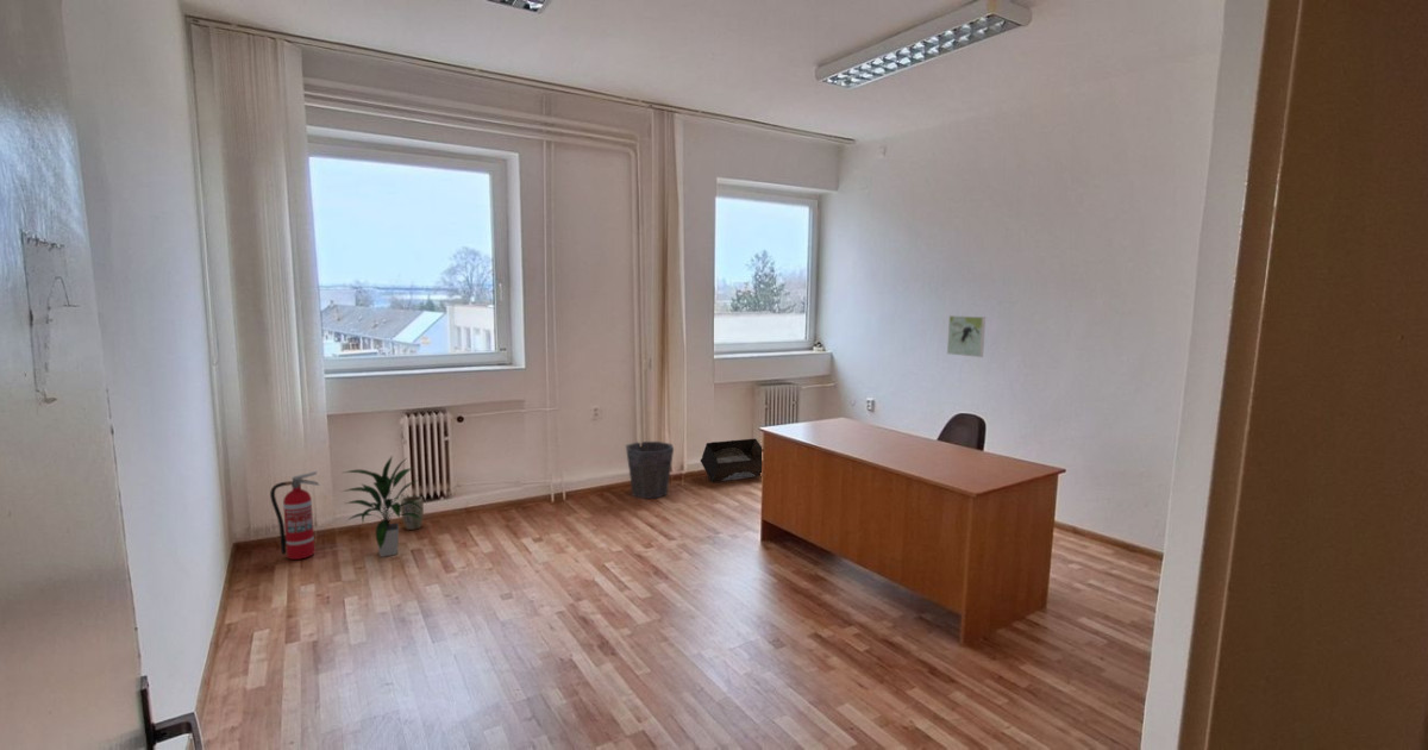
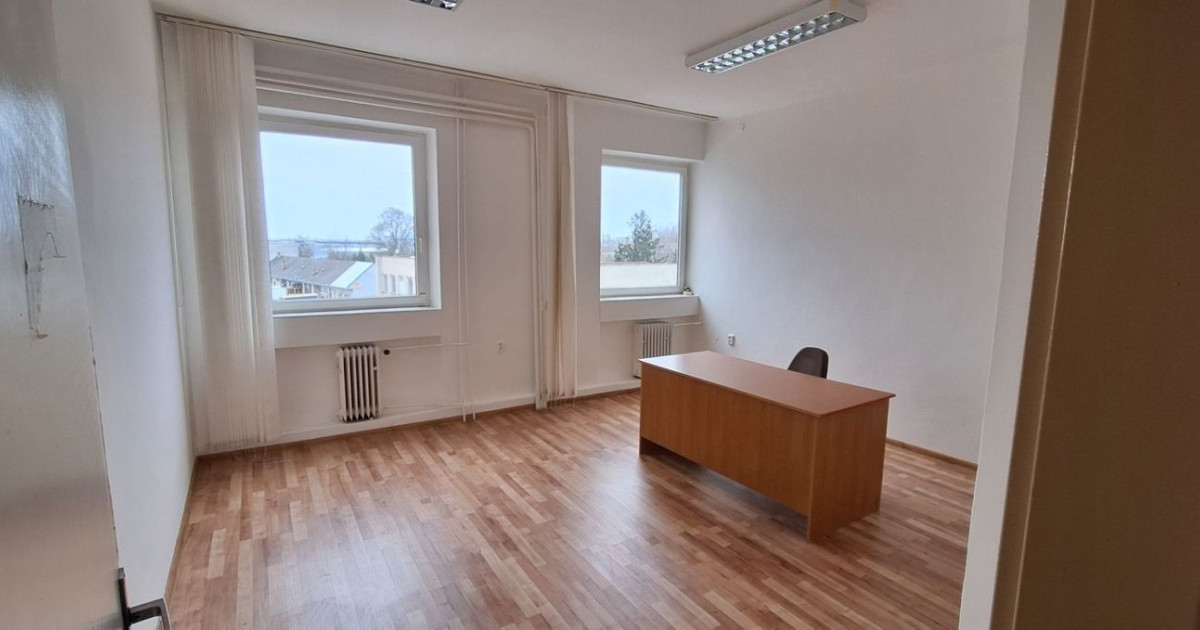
- storage bin (734, 460)
- plant pot (412, 512)
- indoor plant (384, 506)
- waste bin (649, 469)
- fire extinguisher (296, 514)
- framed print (965, 336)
